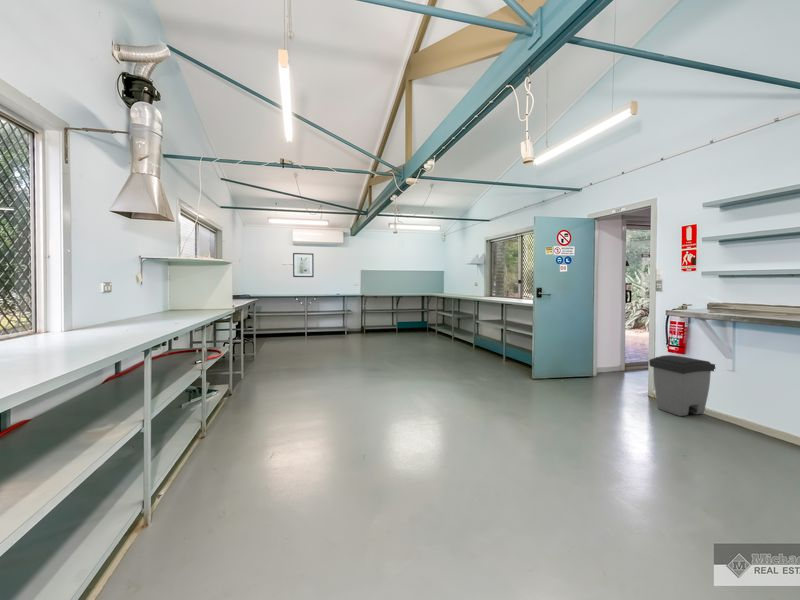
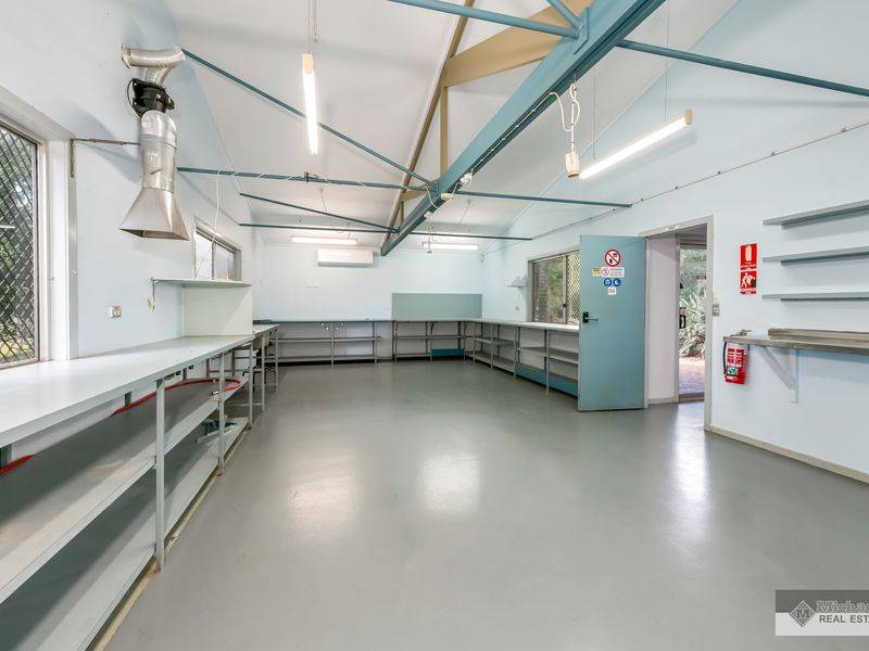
- wall art (303, 265)
- trash can (679, 384)
